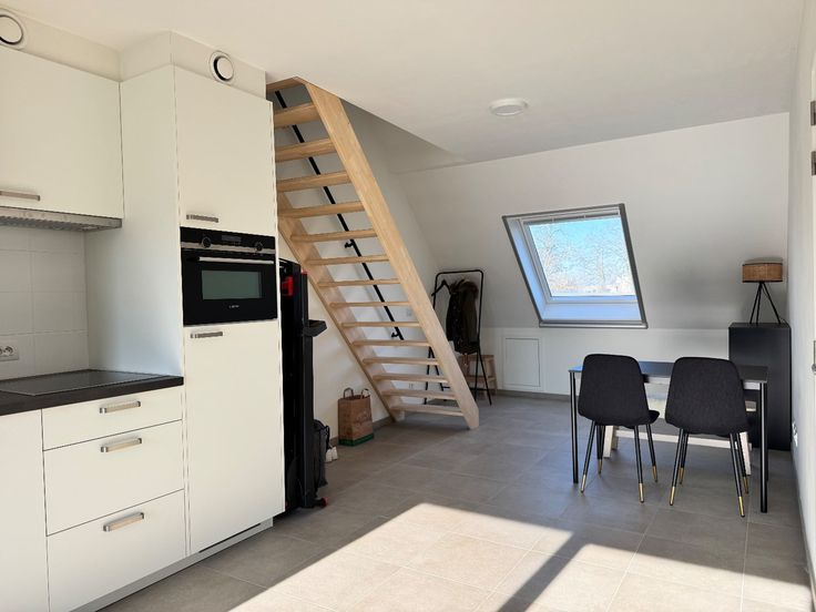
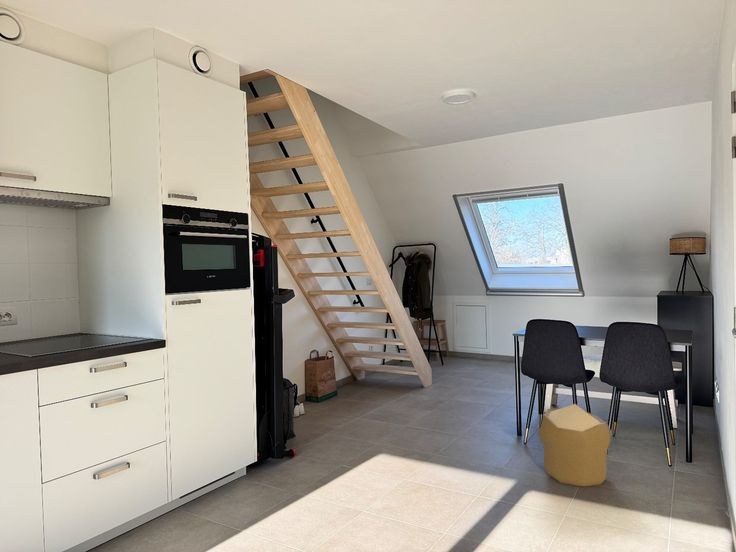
+ pouf (575, 440)
